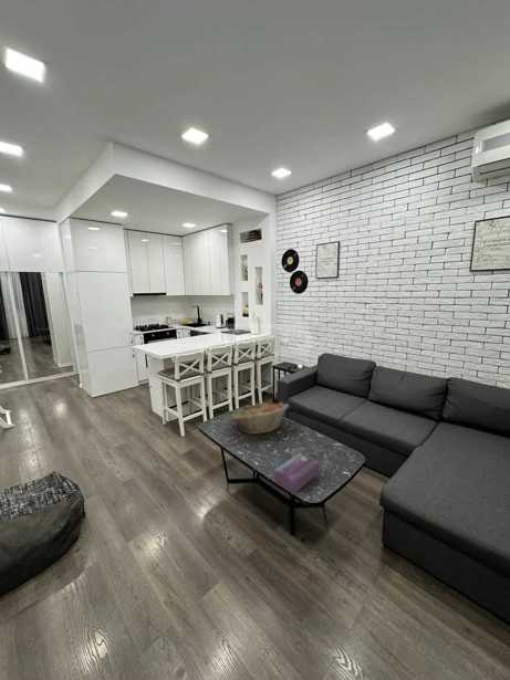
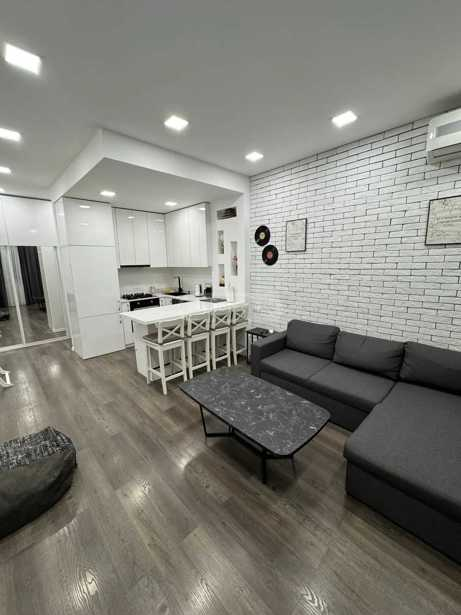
- tissue box (296, 471)
- fruit basket (260, 415)
